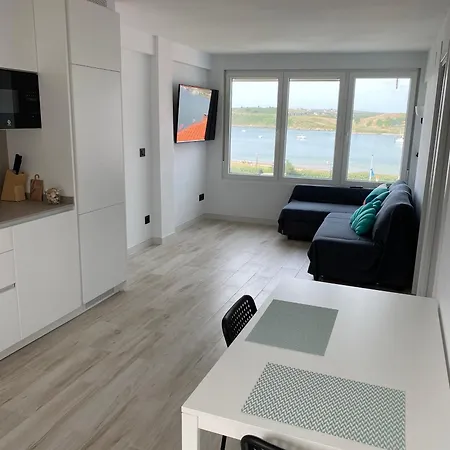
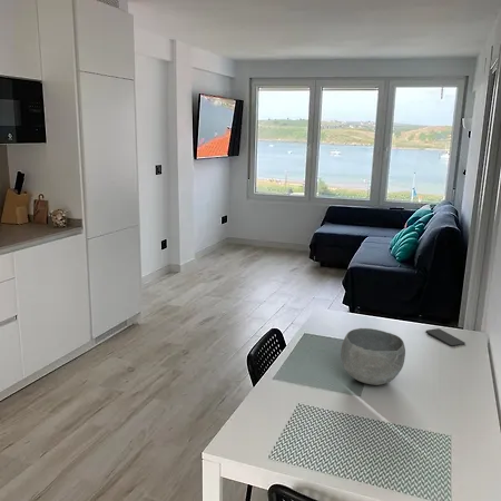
+ smartphone (444, 336)
+ bowl (372, 358)
